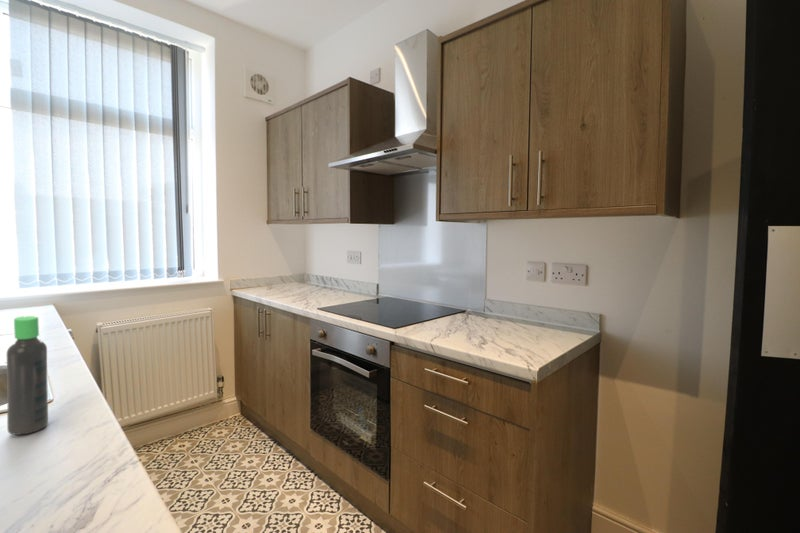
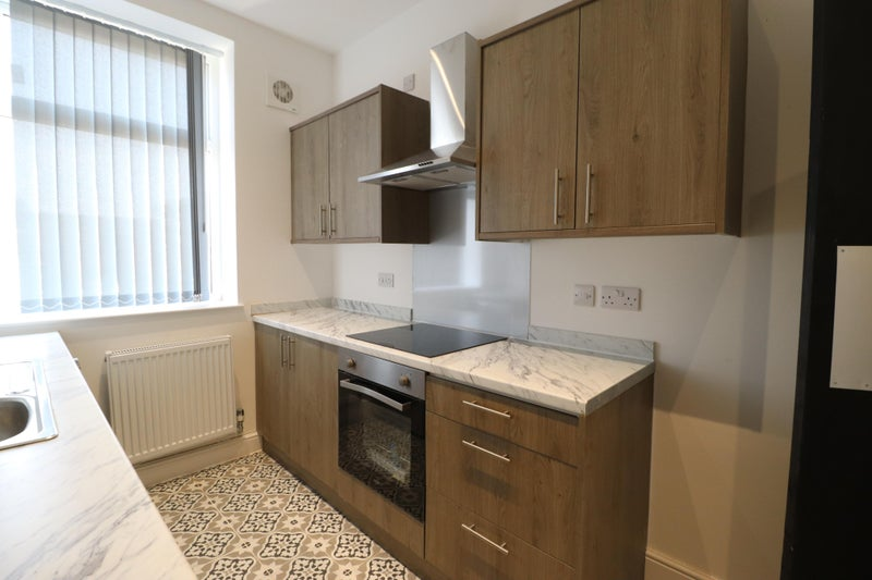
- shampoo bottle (26, 373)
